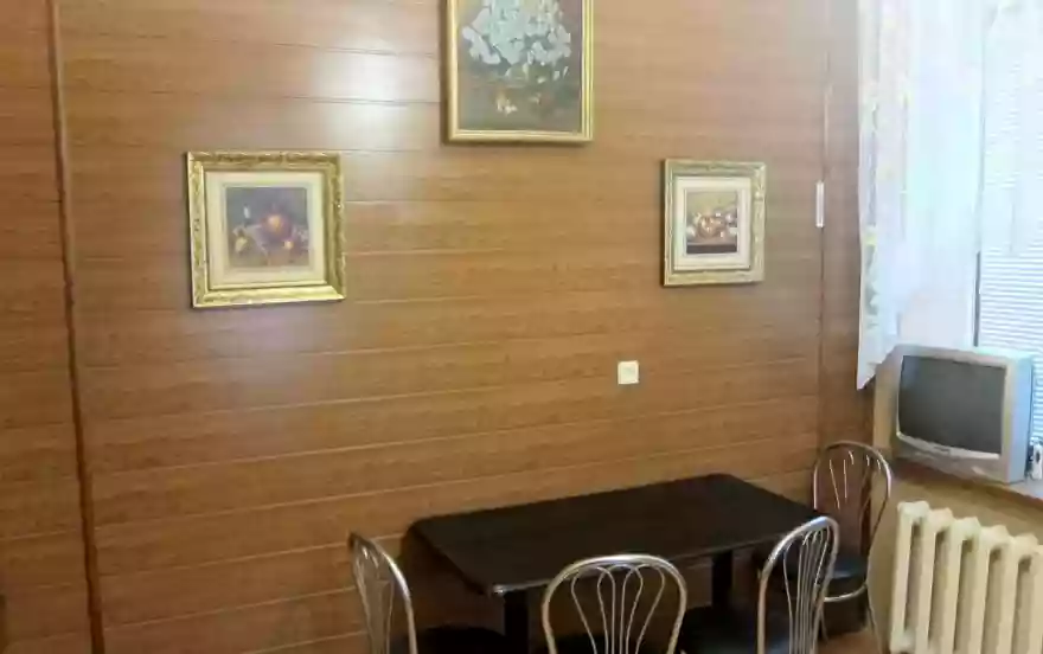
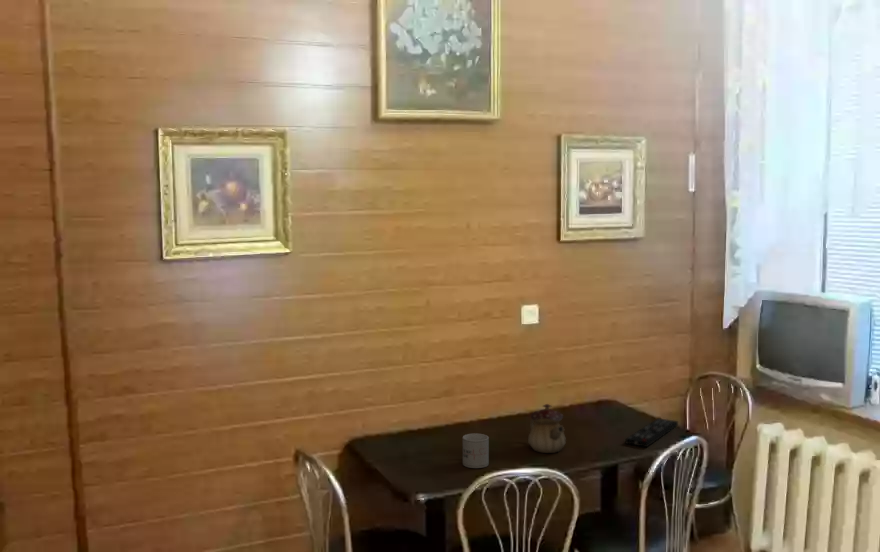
+ teapot (545, 425)
+ mug (473, 448)
+ remote control (652, 431)
